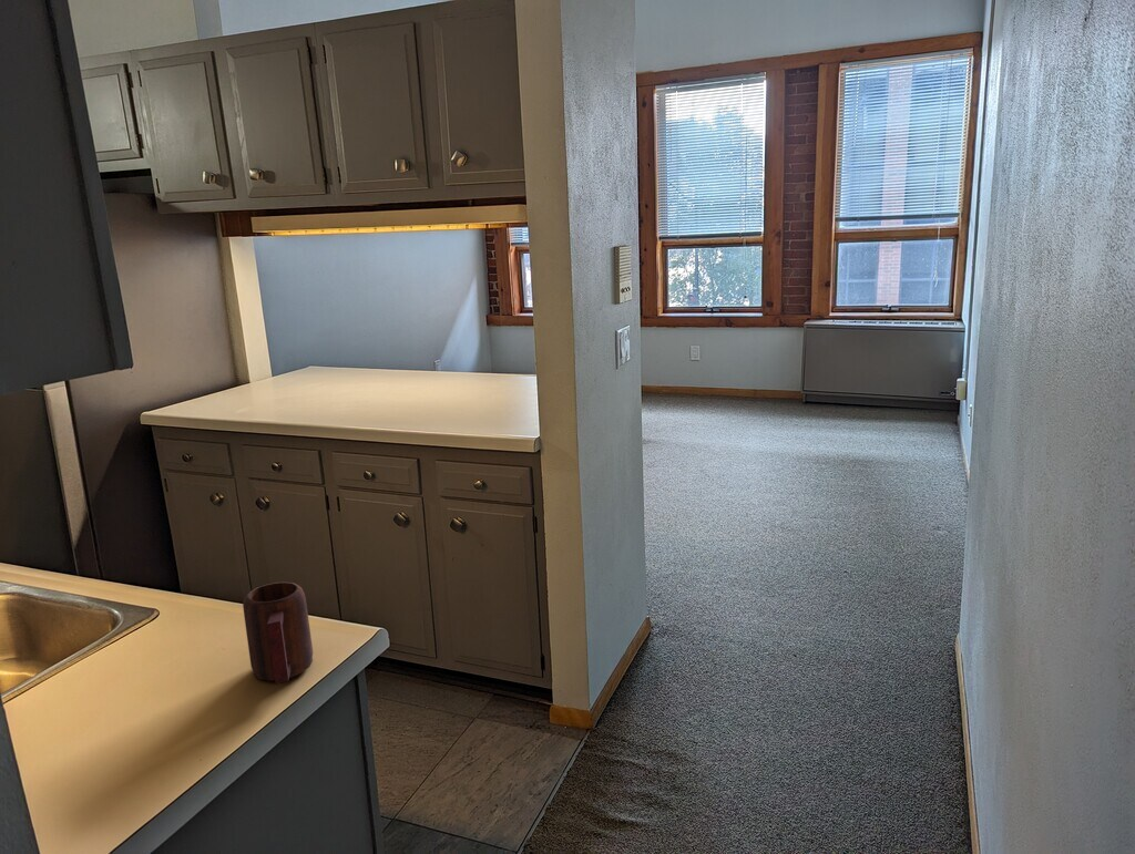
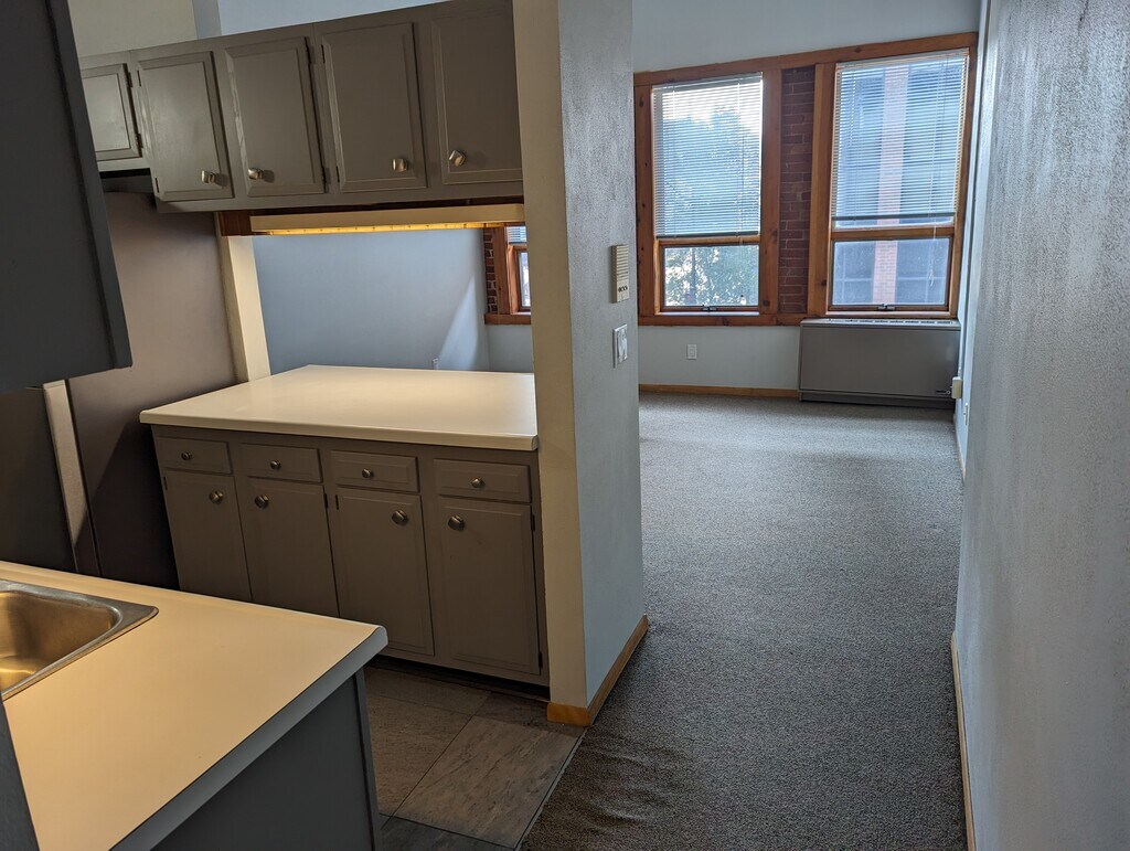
- mug (276, 635)
